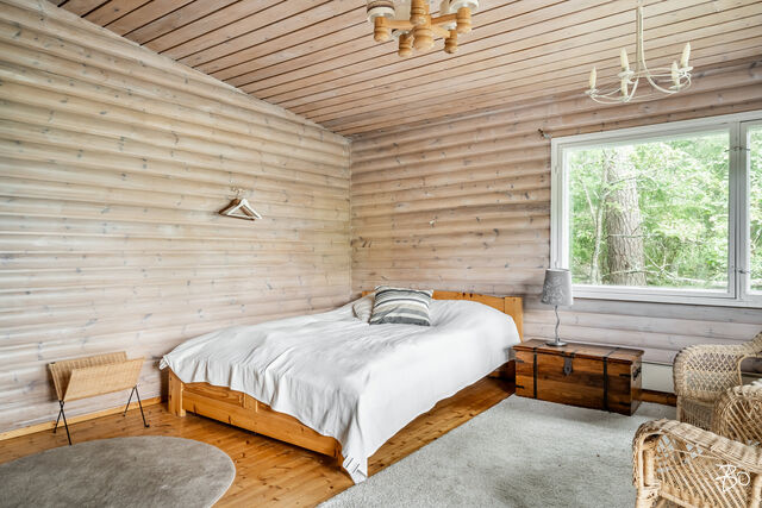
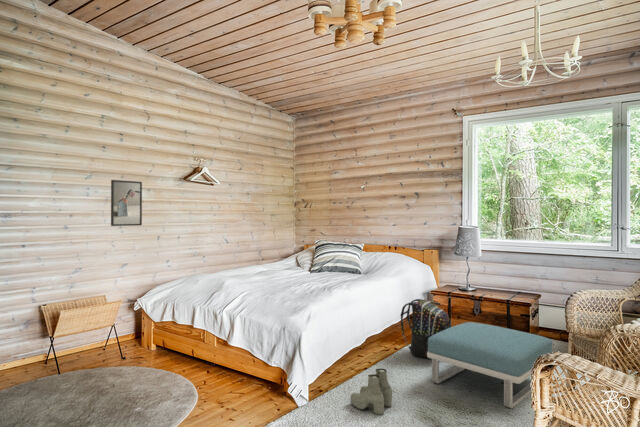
+ boots (371, 387)
+ backpack (425, 327)
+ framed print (126, 203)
+ footstool (489, 357)
